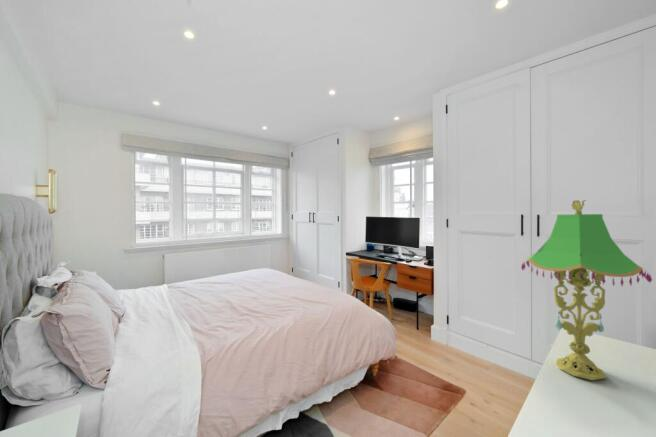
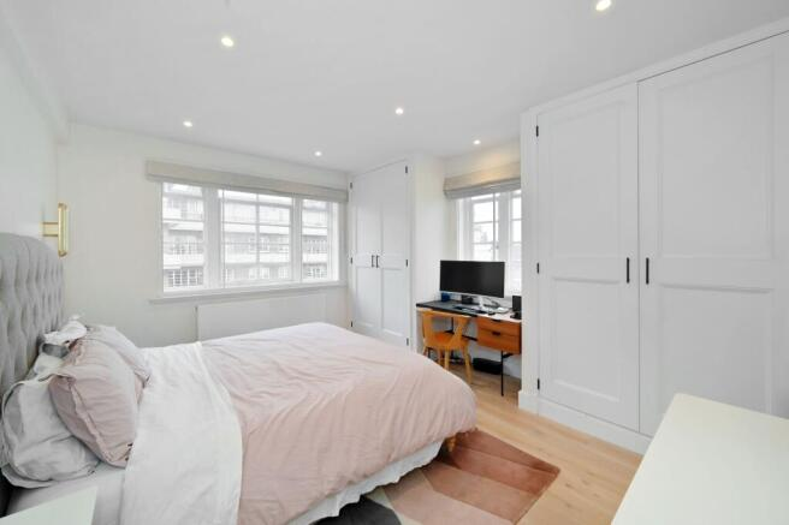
- table lamp (578, 285)
